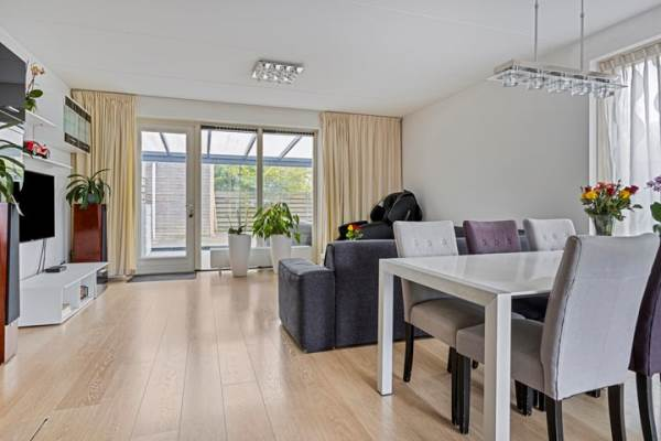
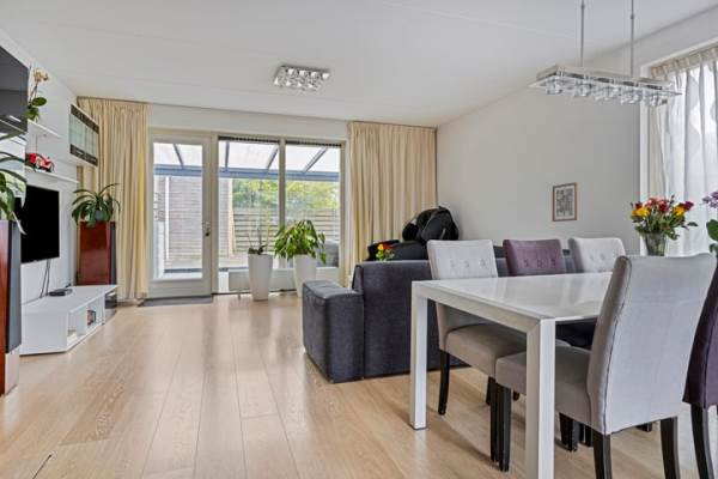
+ wall art (564, 202)
